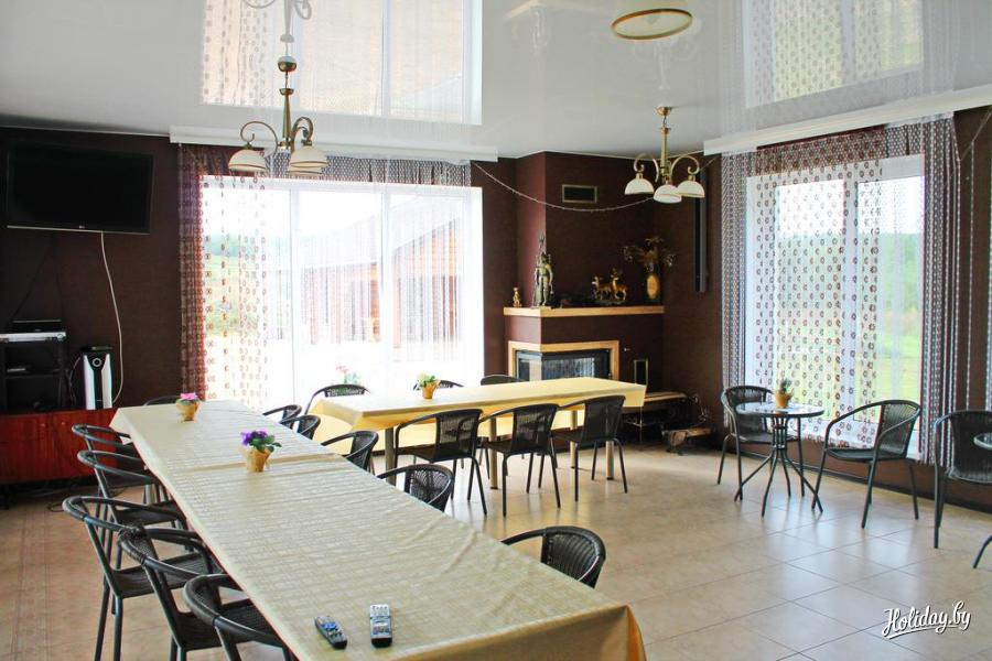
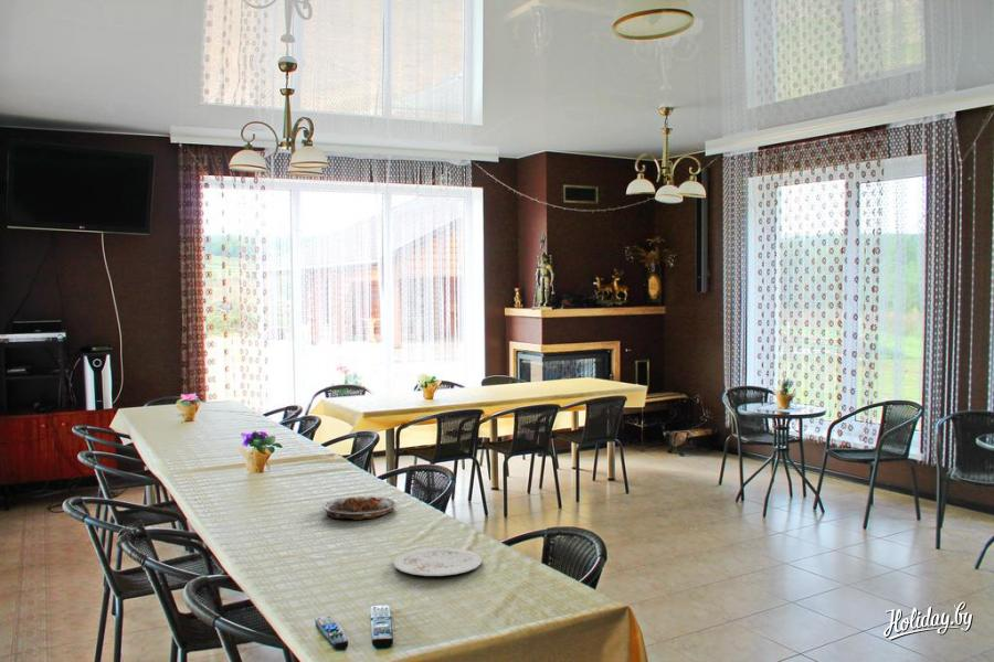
+ plate (437, 562)
+ plate (359, 504)
